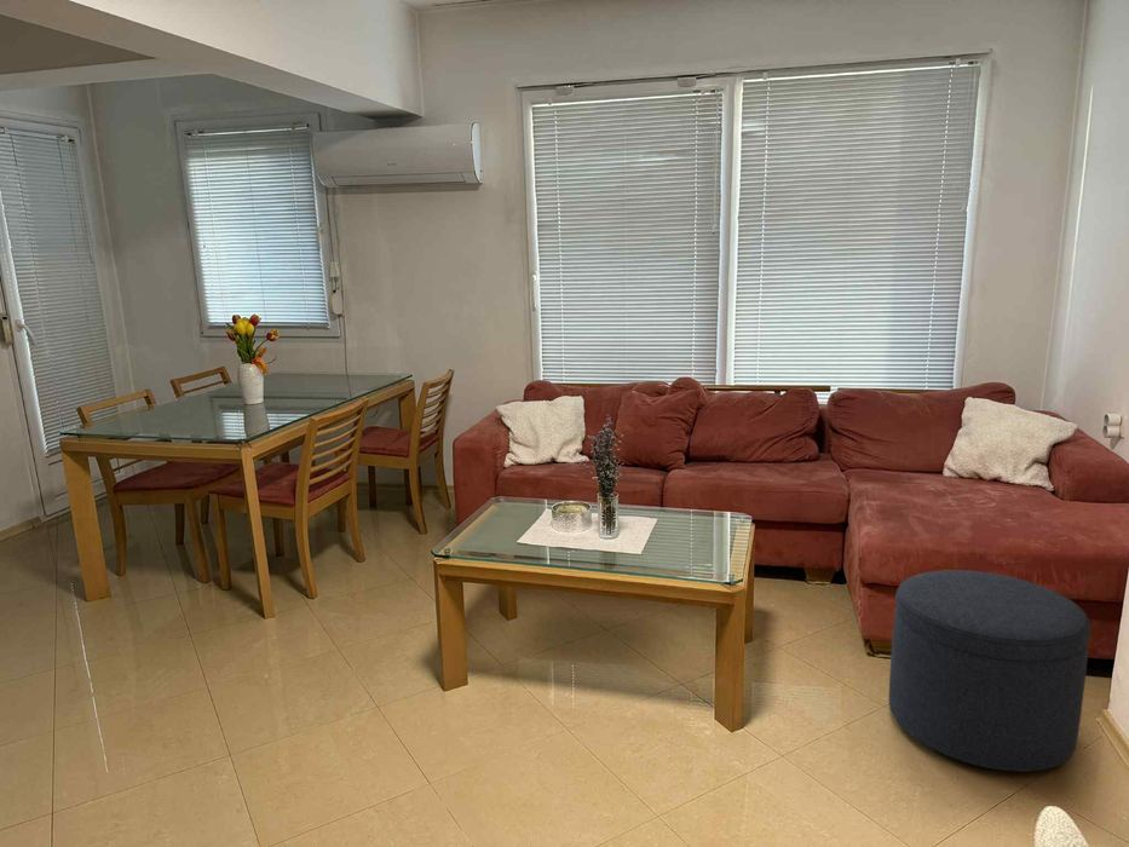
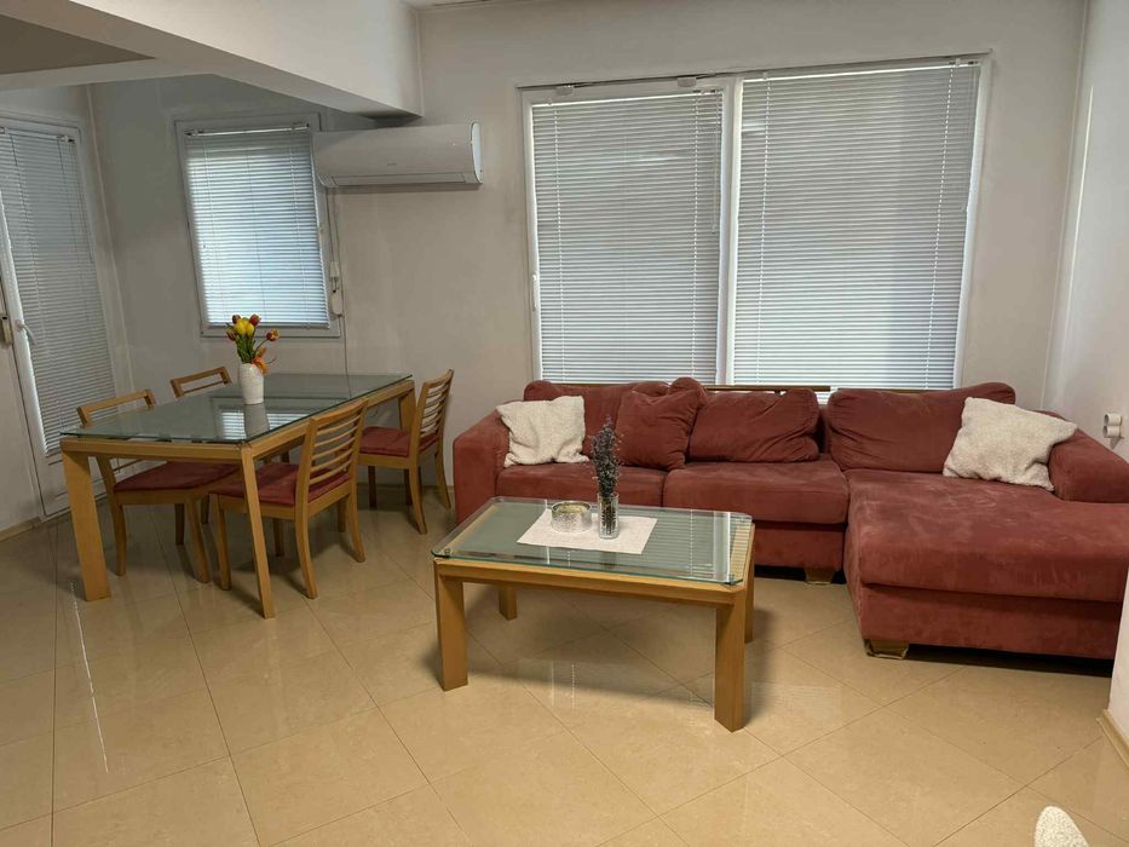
- ottoman (983, 662)
